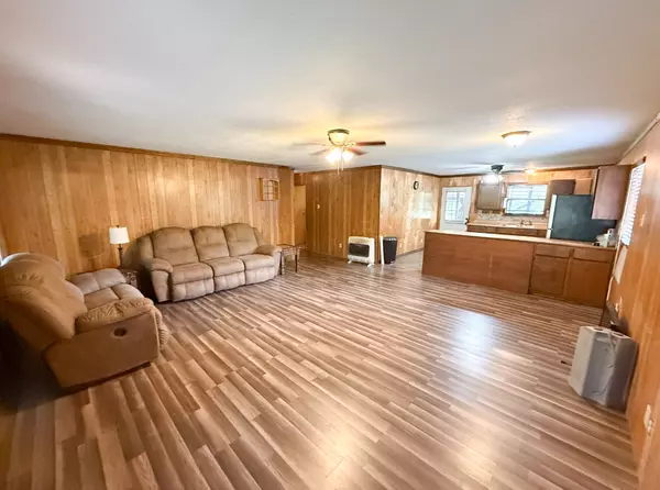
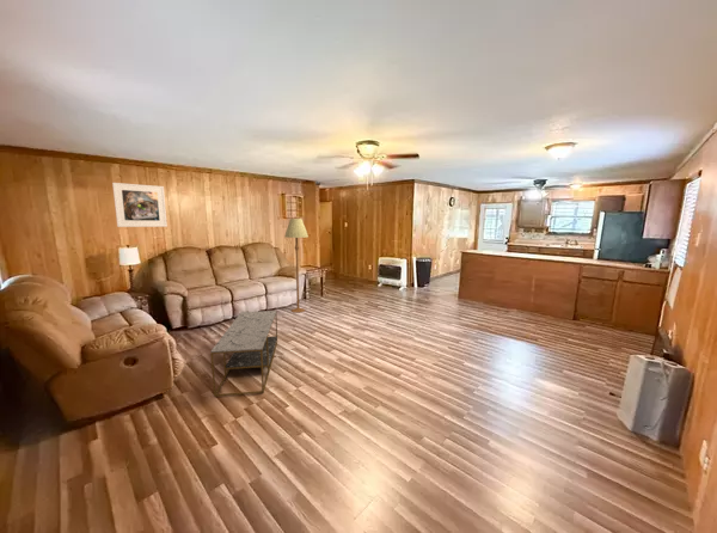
+ coffee table (250, 345)
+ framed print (141, 206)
+ floor lamp (296, 265)
